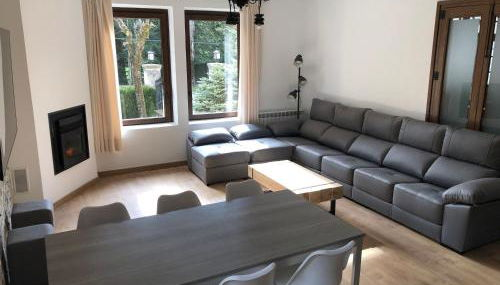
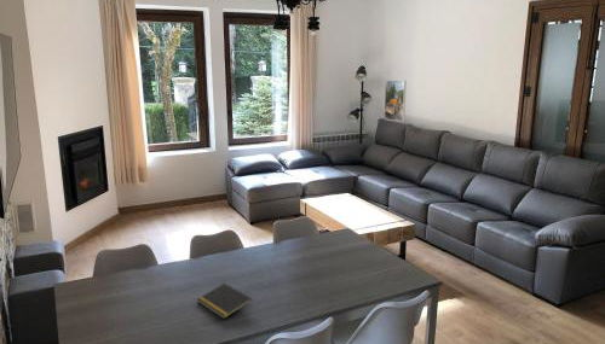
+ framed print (394, 100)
+ notepad (224, 299)
